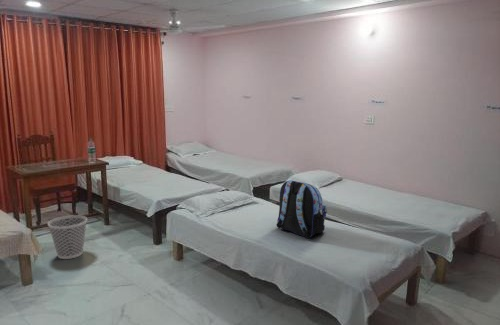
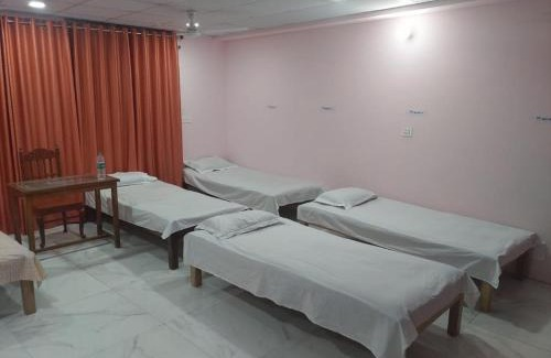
- backpack (302, 205)
- wastebasket (69, 237)
